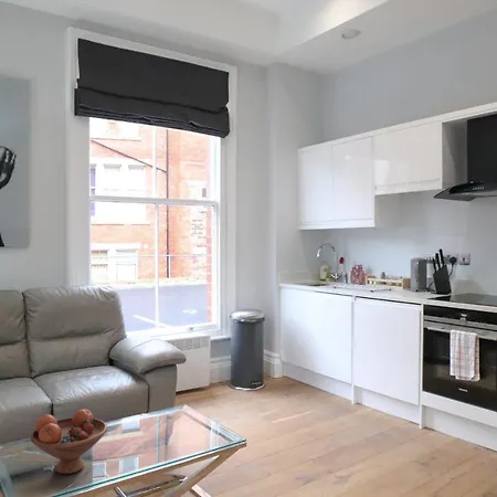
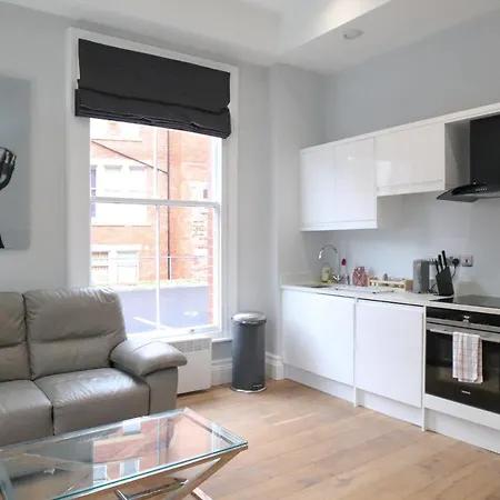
- fruit bowl (70, 442)
